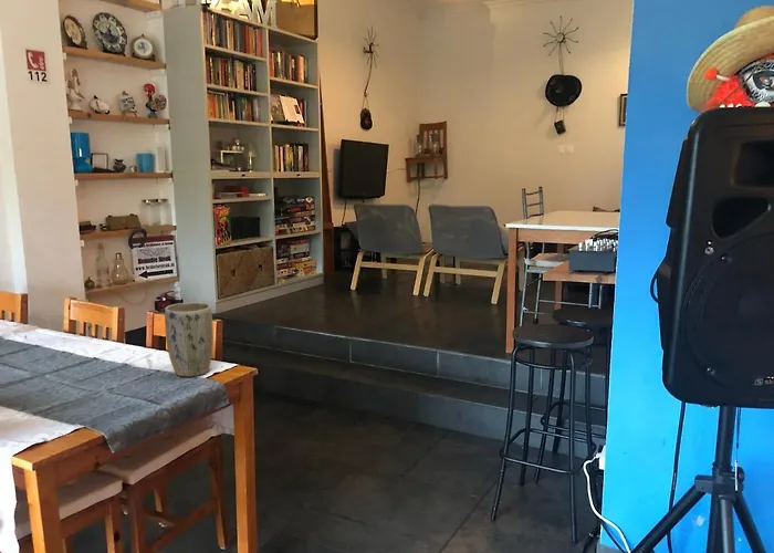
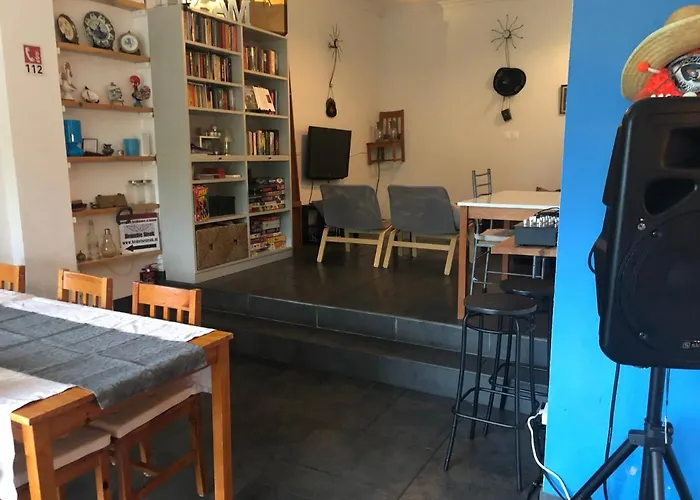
- plant pot (189, 340)
